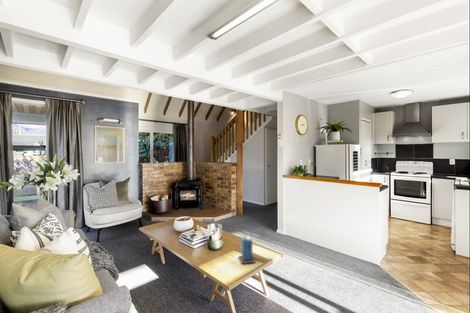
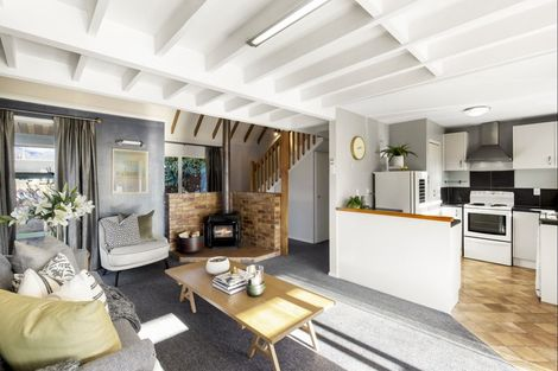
- candle (246, 247)
